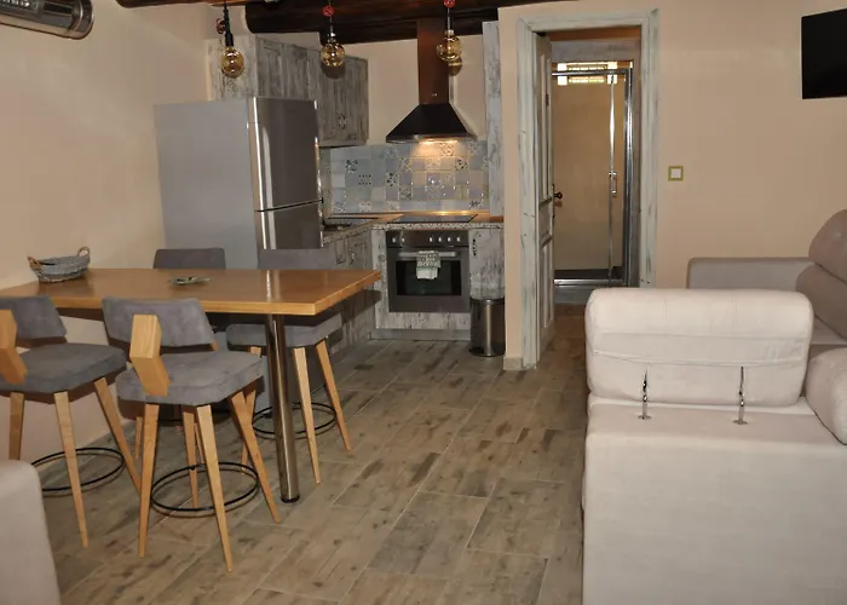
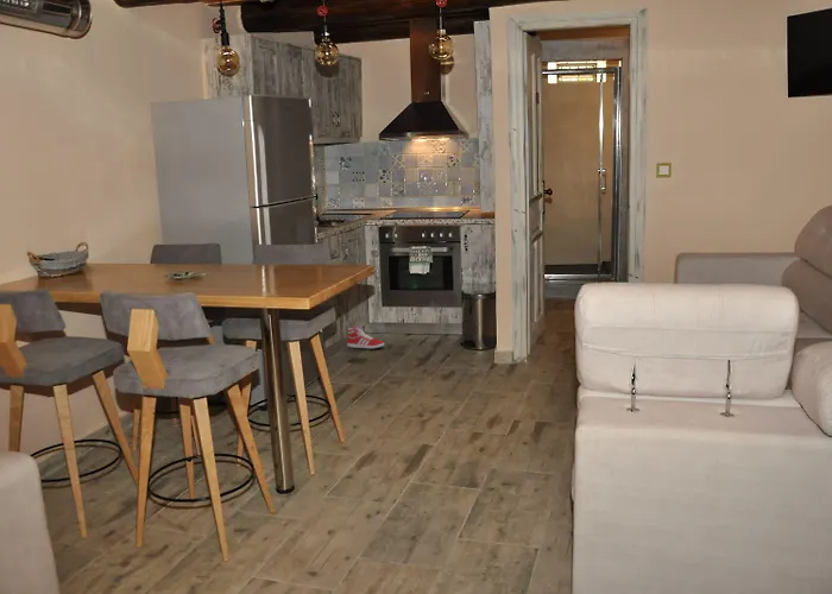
+ sneaker (365, 336)
